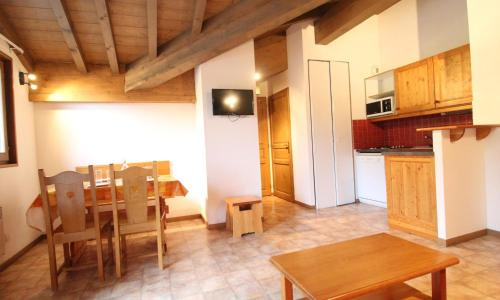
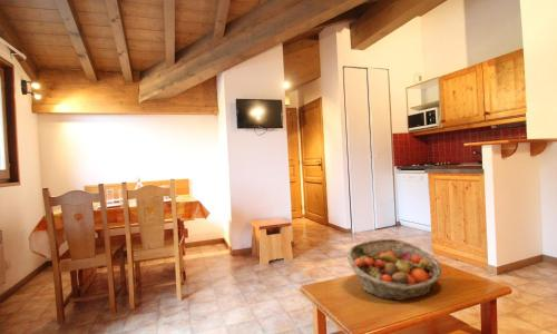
+ fruit basket (392, 267)
